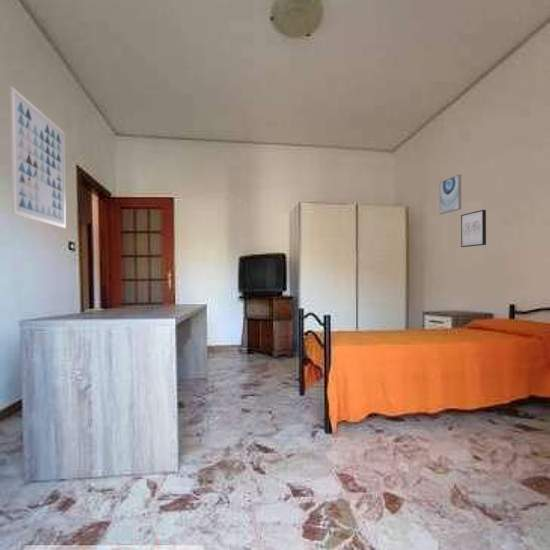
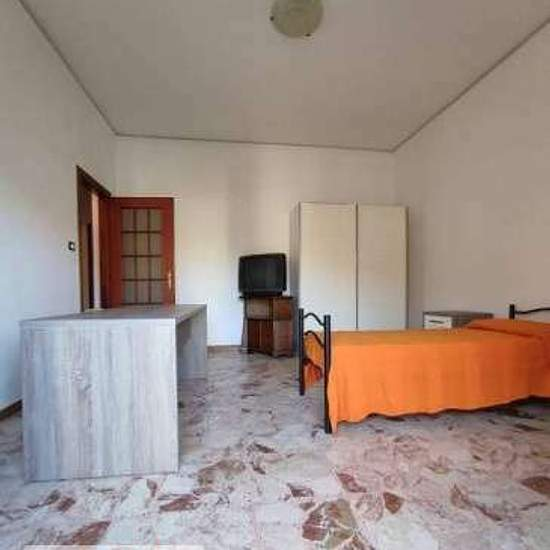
- wall art (42, 167)
- wall art (449, 195)
- wall art (472, 229)
